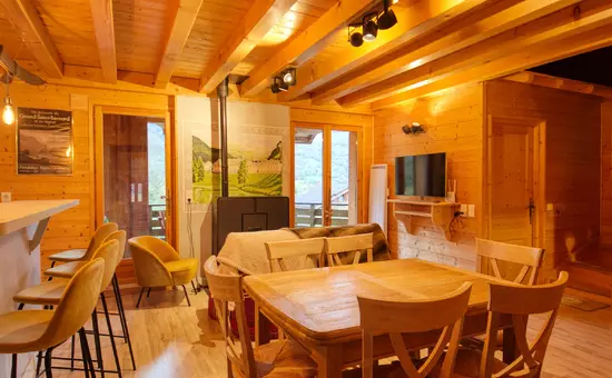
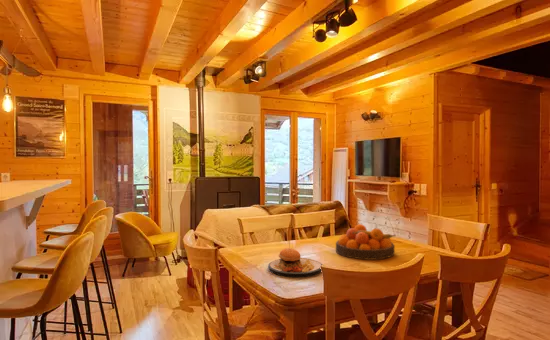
+ plate (295, 254)
+ fruit bowl (364, 239)
